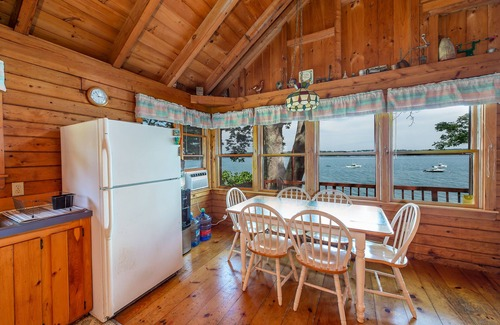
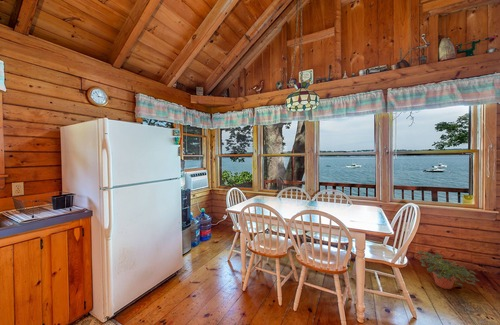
+ potted plant (447, 272)
